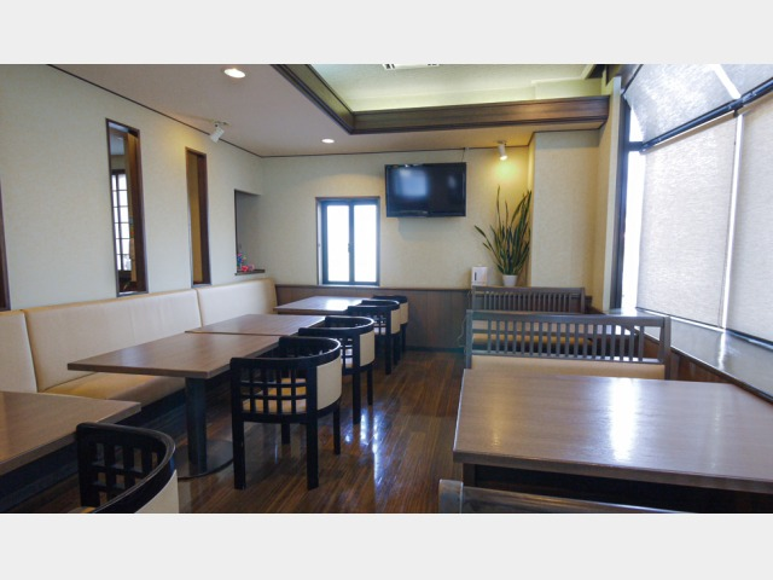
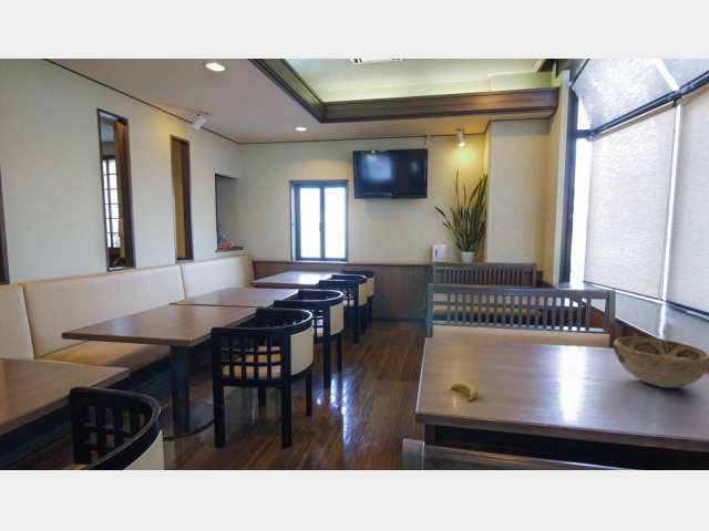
+ decorative bowl (657, 364)
+ banana (465, 388)
